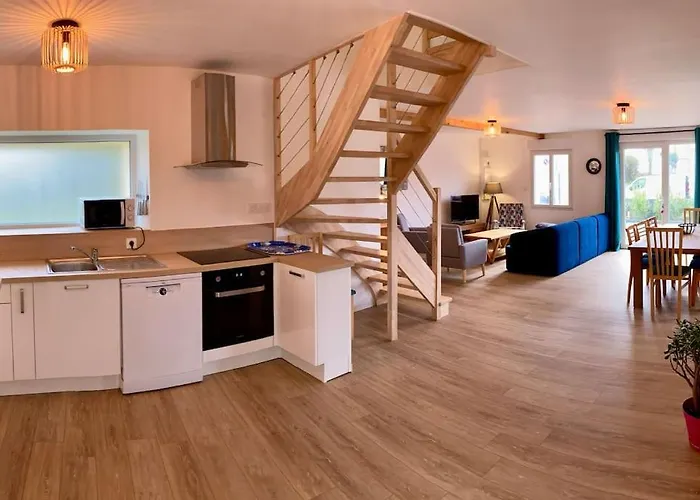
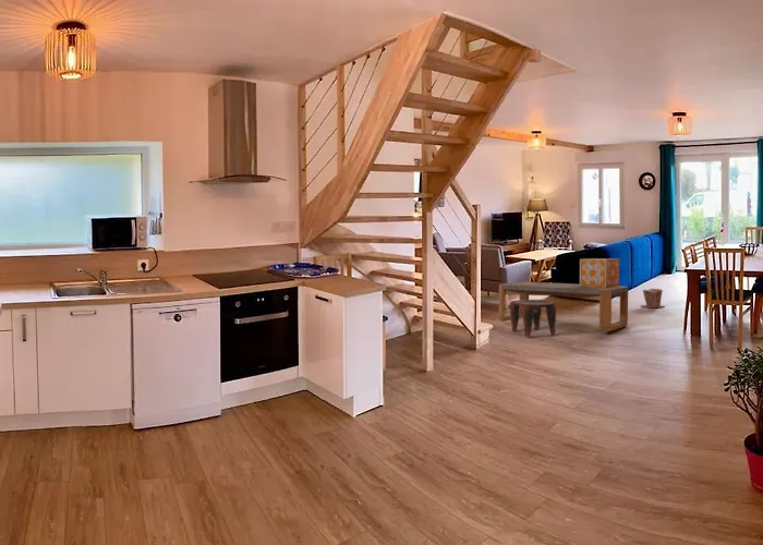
+ stool (532, 317)
+ coffee table (561, 295)
+ plant pot (652, 298)
+ decorative box (598, 271)
